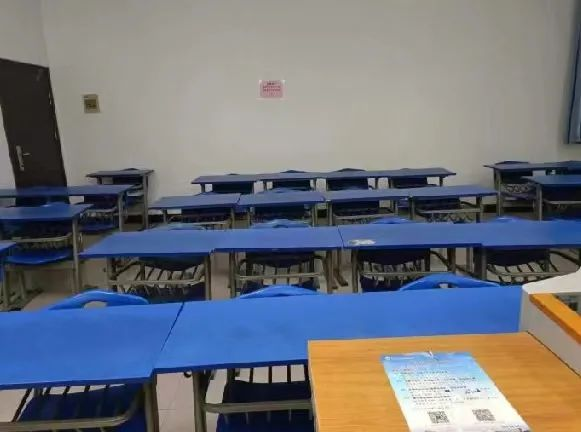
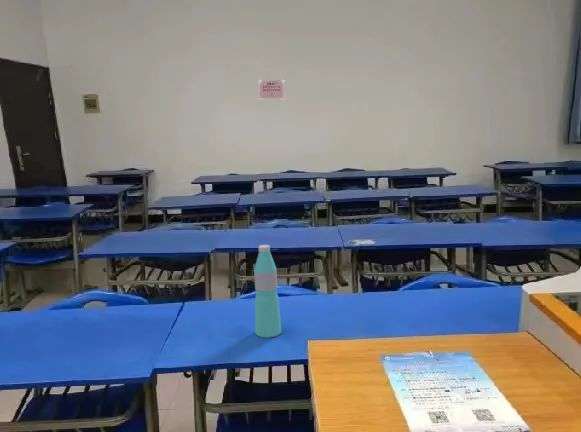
+ water bottle (266, 289)
